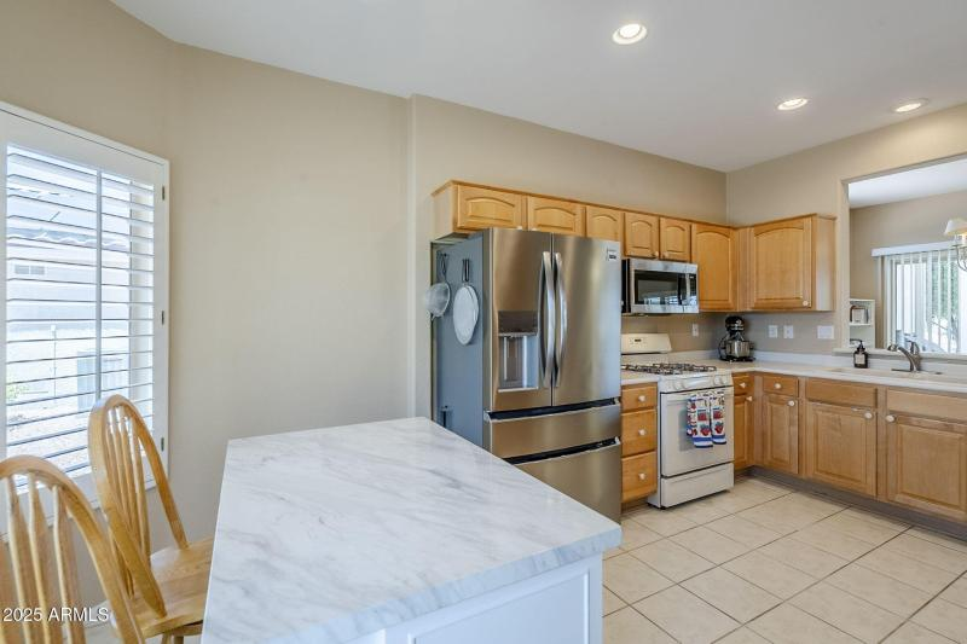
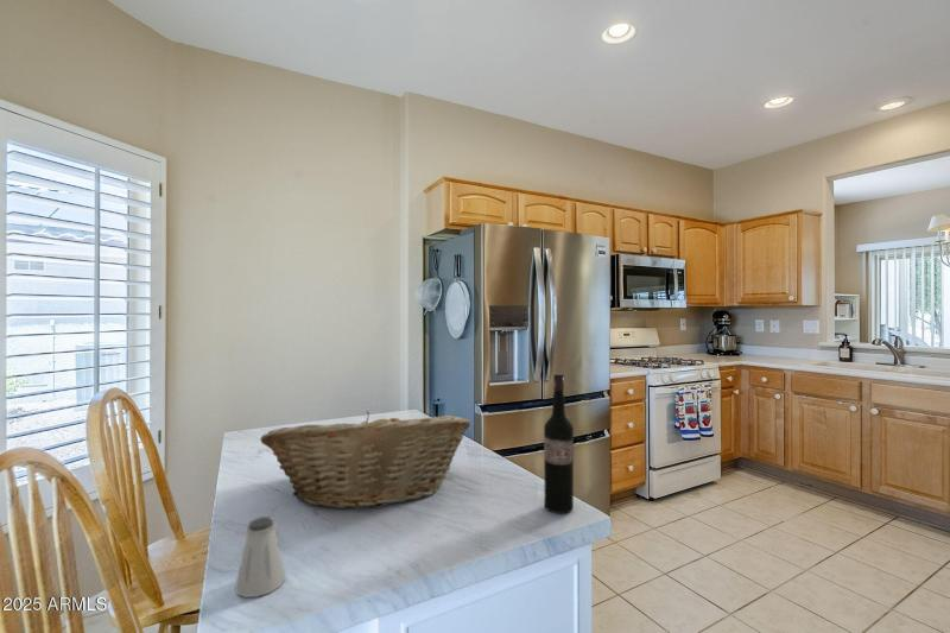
+ wine bottle (558, 441)
+ saltshaker (260, 551)
+ fruit basket (370, 447)
